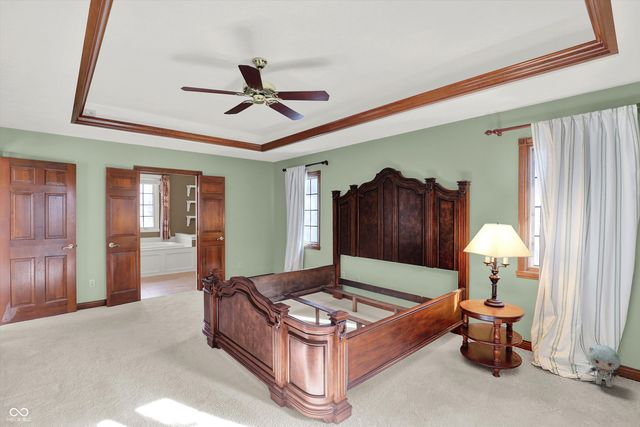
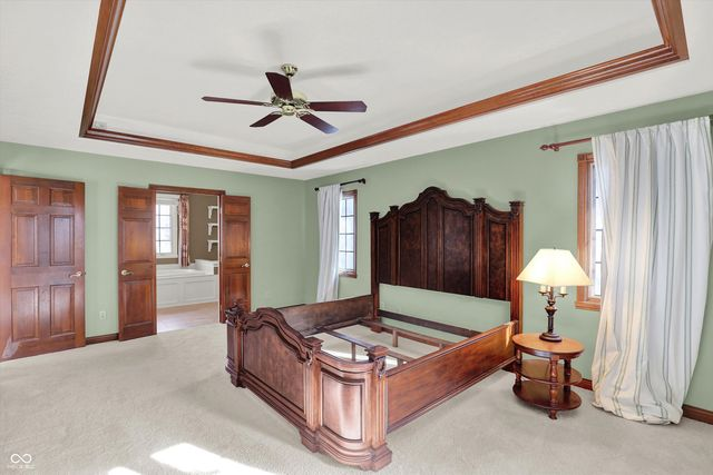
- plush toy (603, 365)
